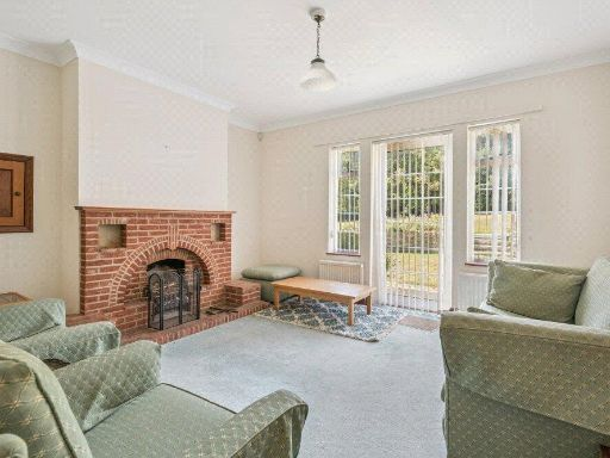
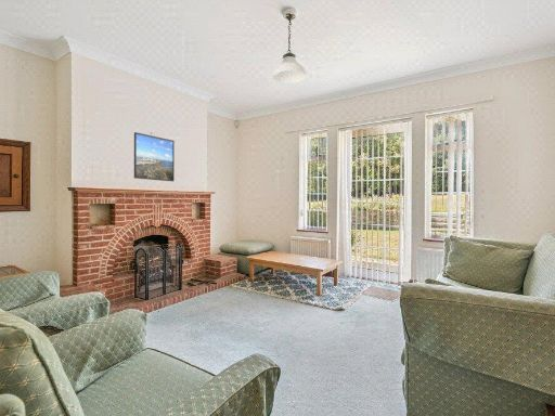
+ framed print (155, 158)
